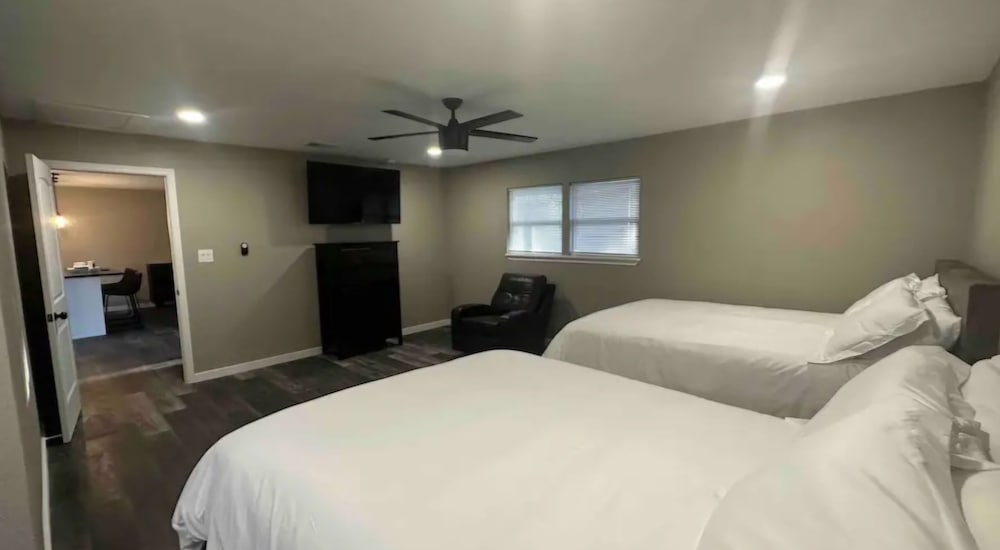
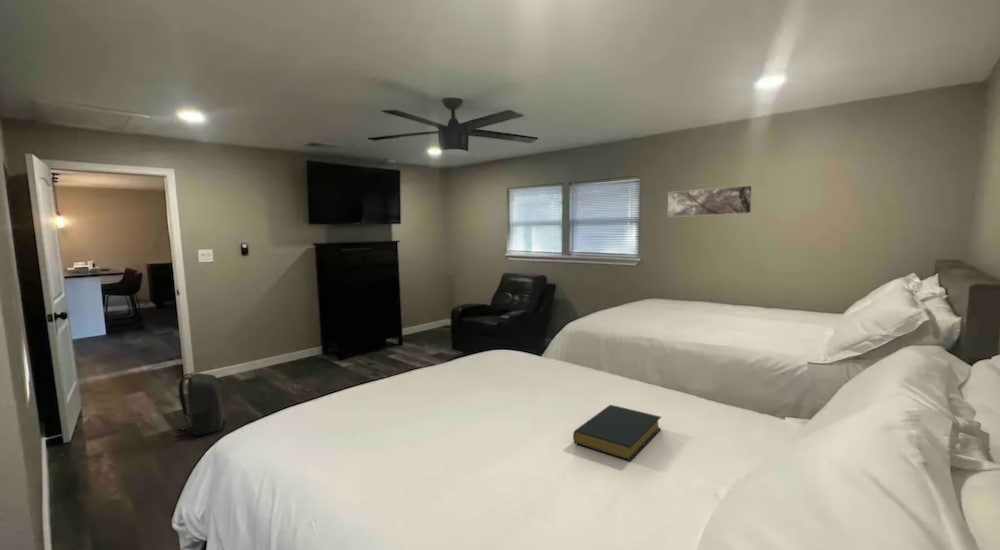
+ hardback book (618, 429)
+ backpack (197, 400)
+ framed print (707, 202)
